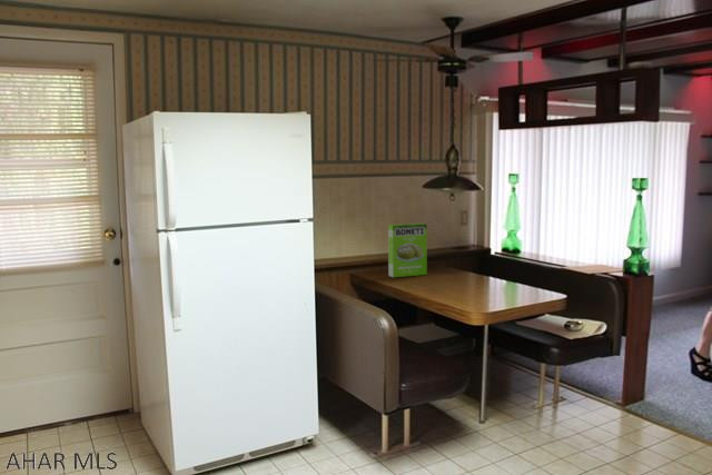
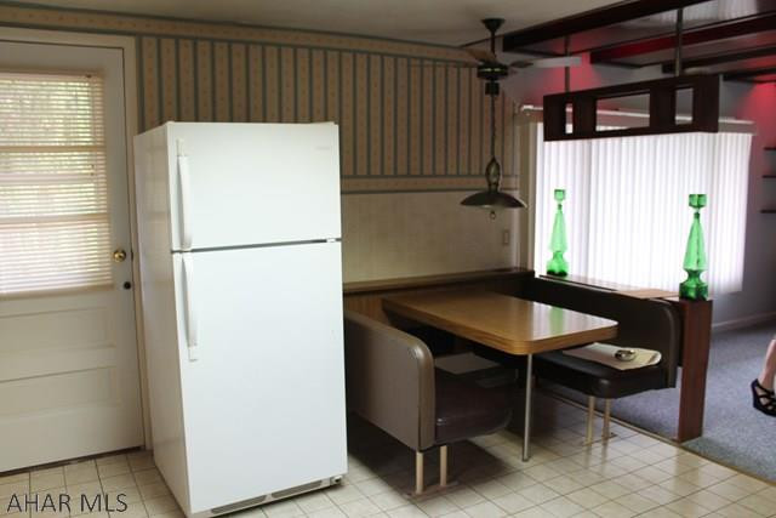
- cake mix box (407, 249)
